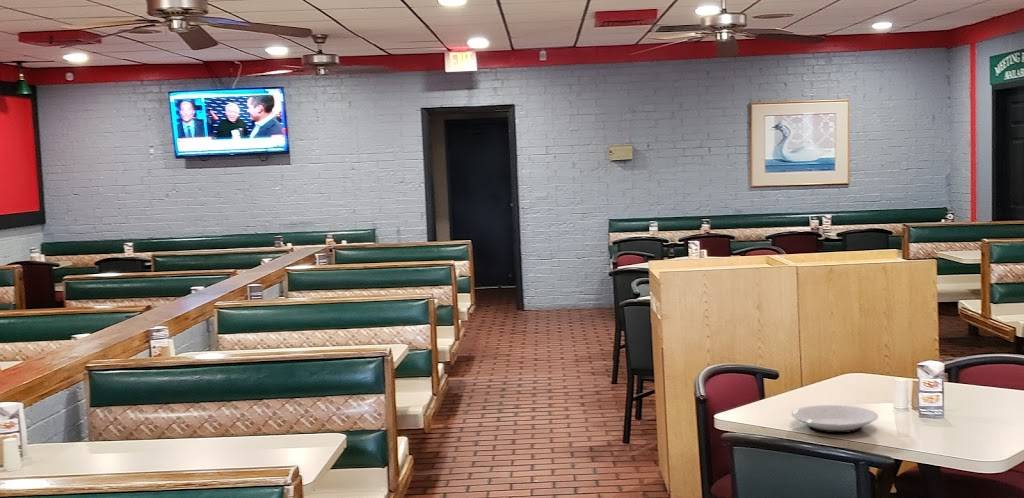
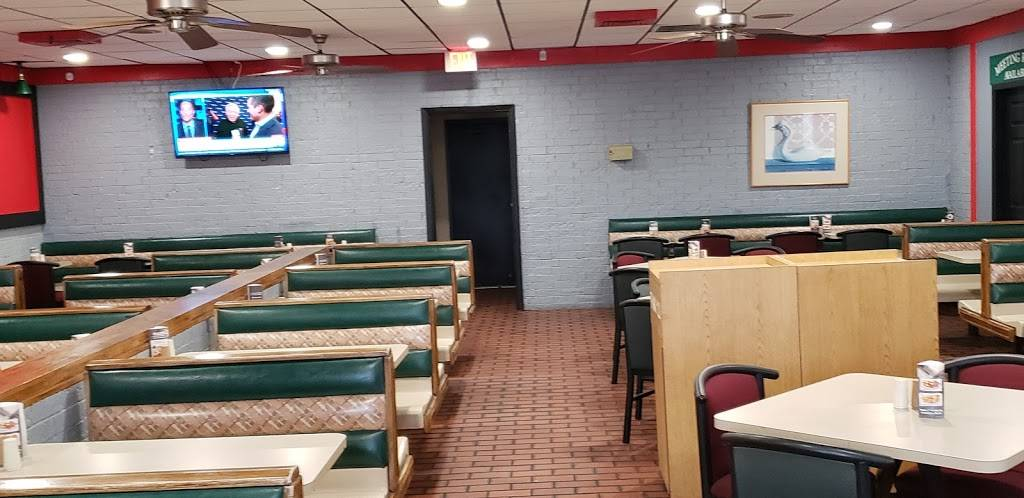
- plate (834, 420)
